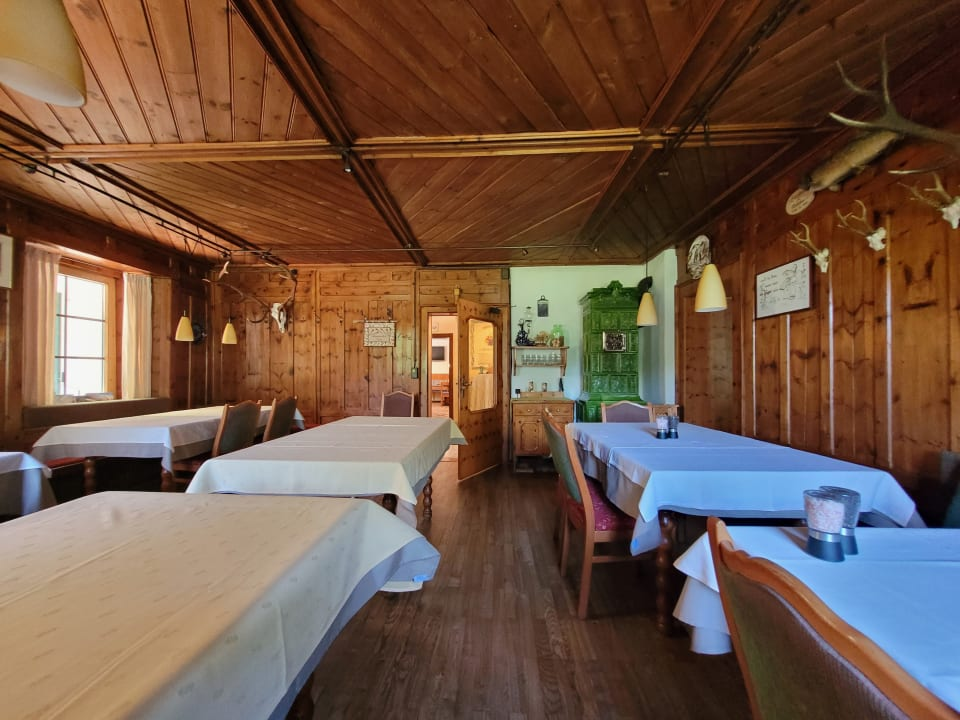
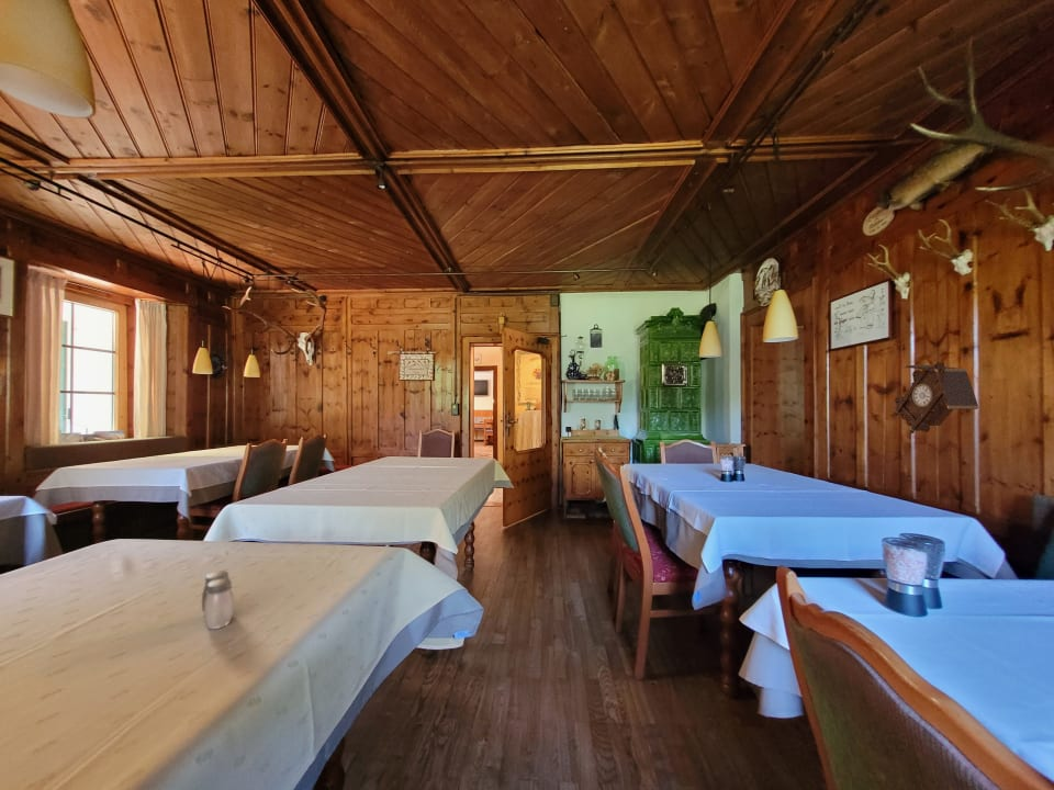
+ cuckoo clock (930, 399)
+ salt and pepper shaker (217, 598)
